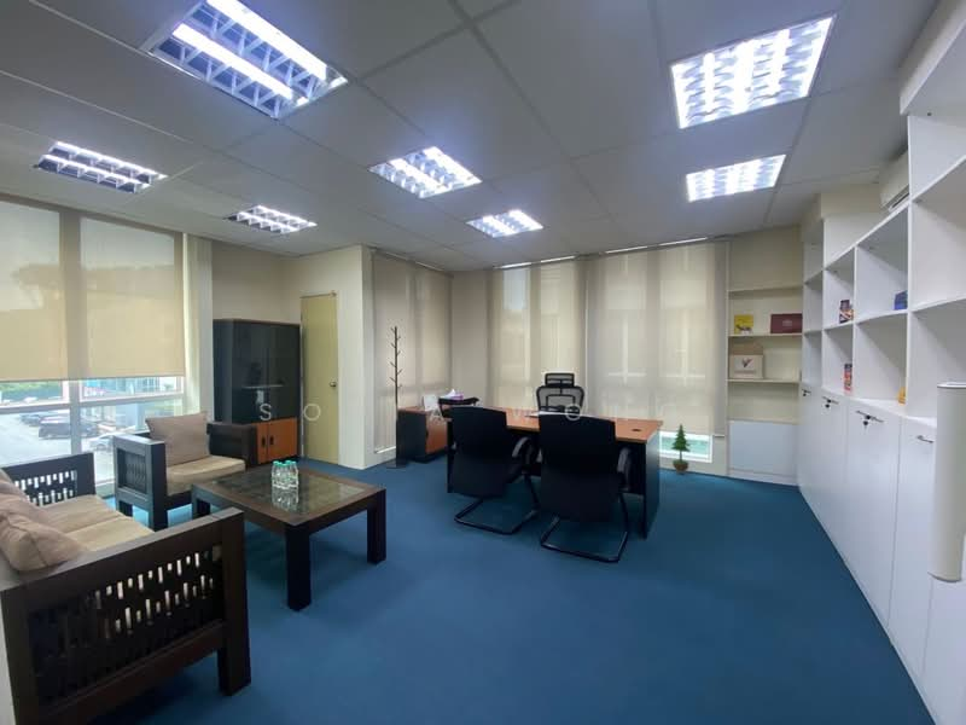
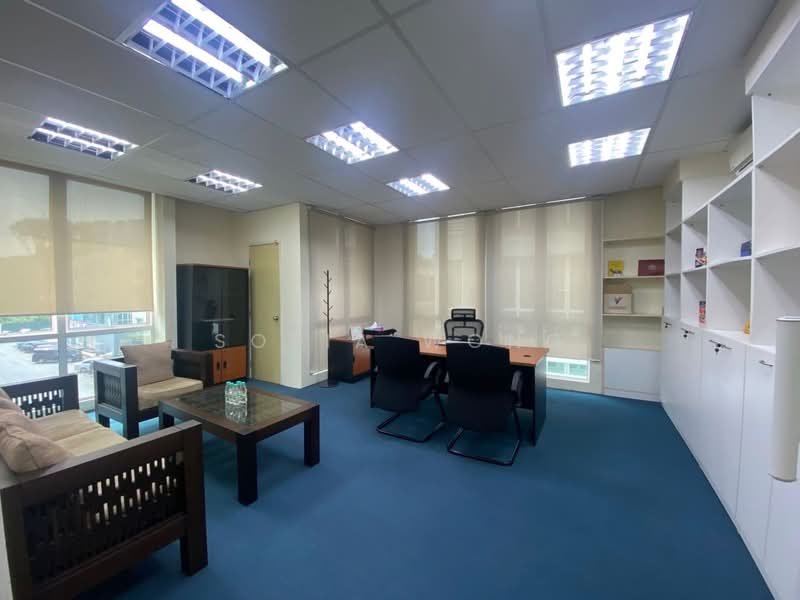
- potted tree (680, 448)
